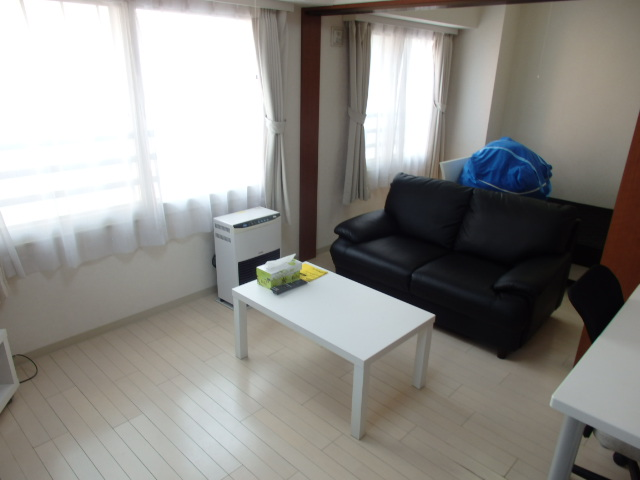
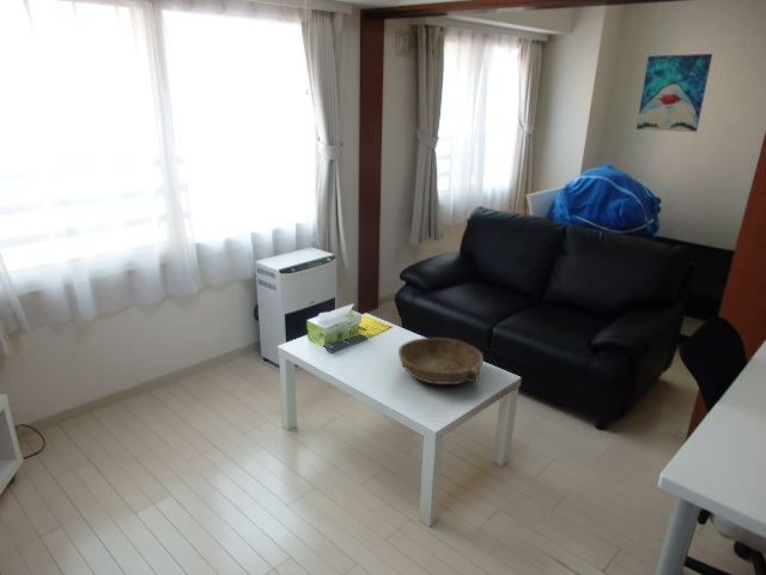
+ wall art (671, 93)
+ bowl (439, 362)
